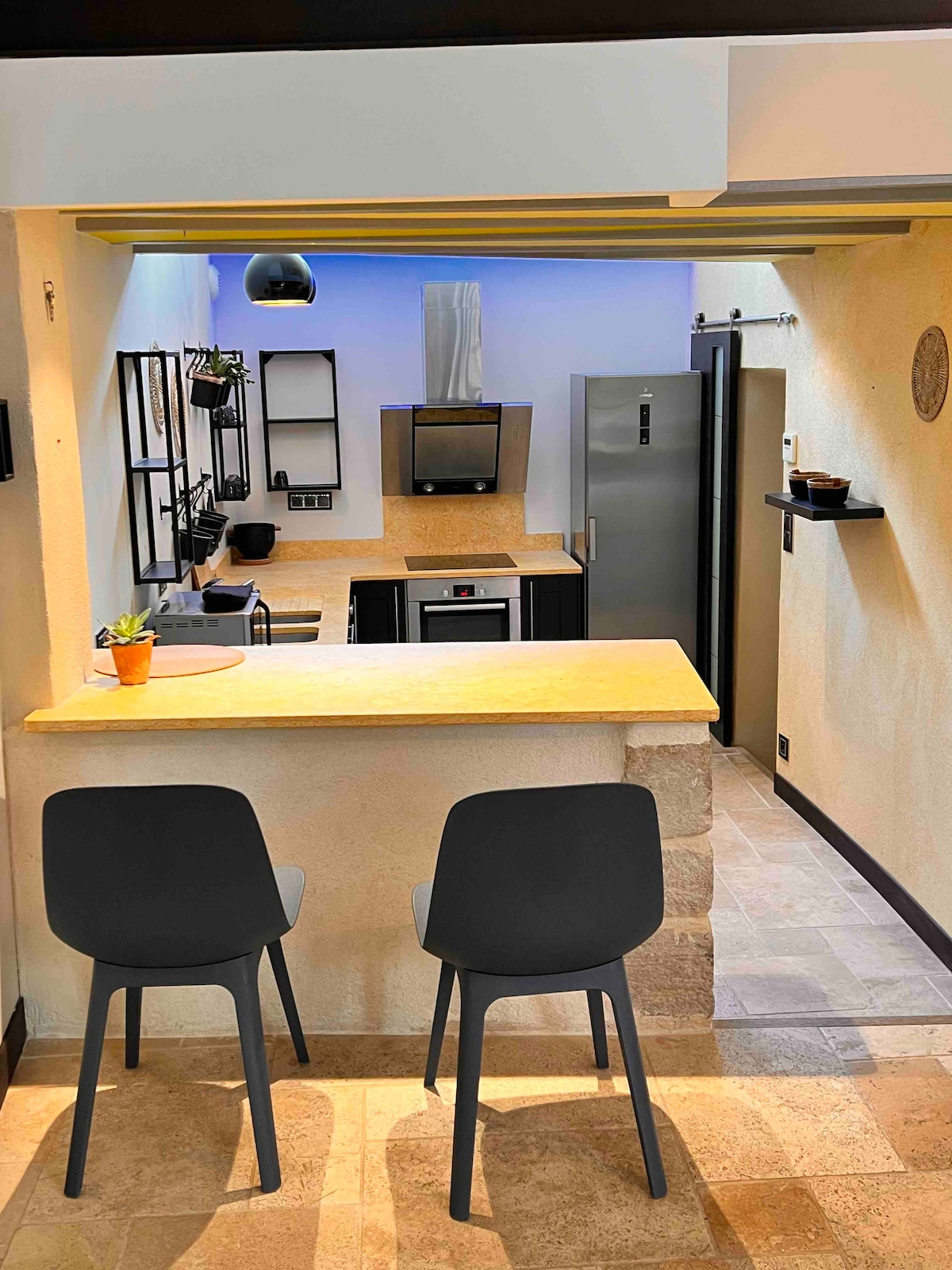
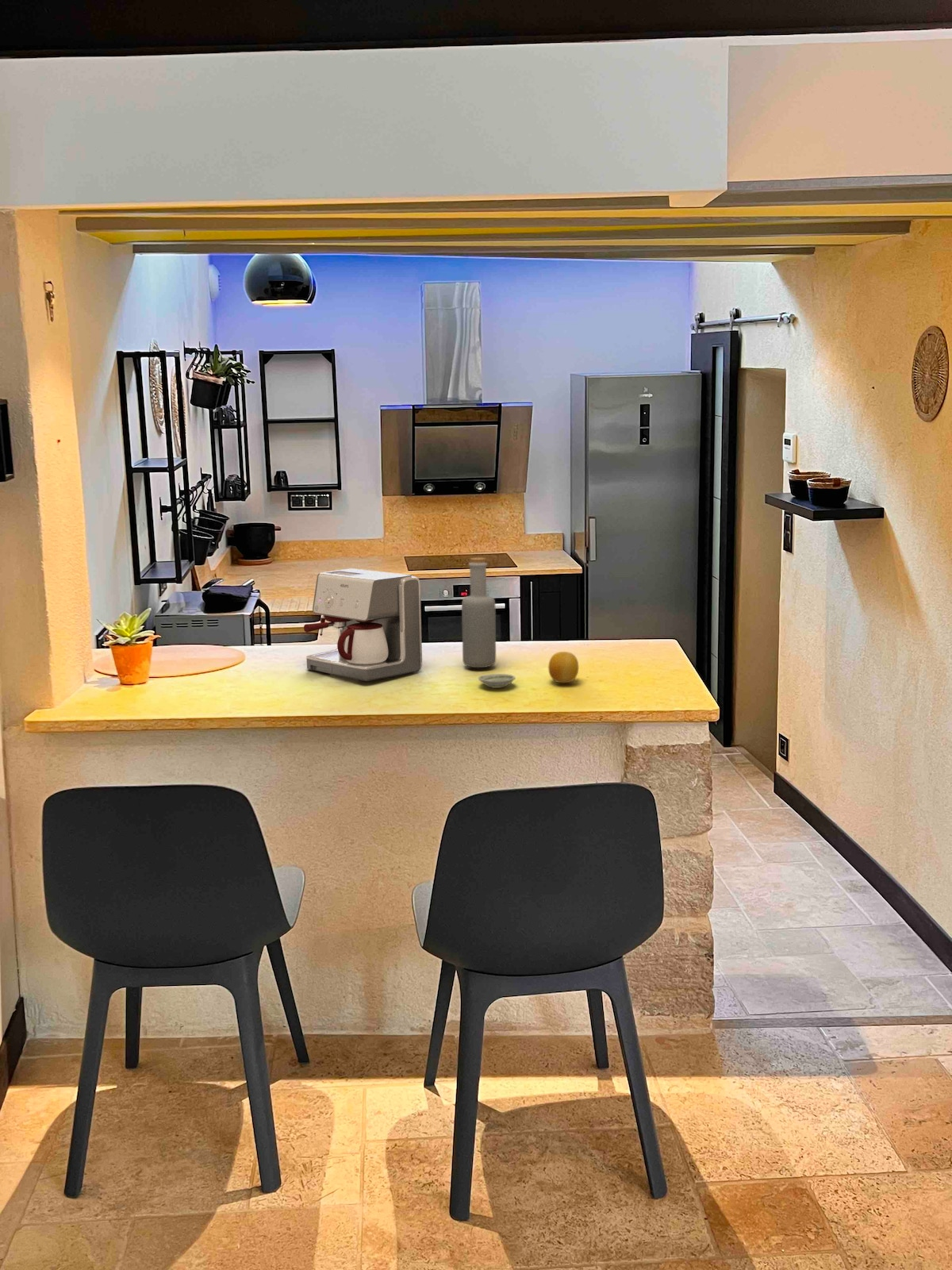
+ saucer (497, 681)
+ fruit (563, 667)
+ coffee maker (363, 622)
+ bottle (478, 613)
